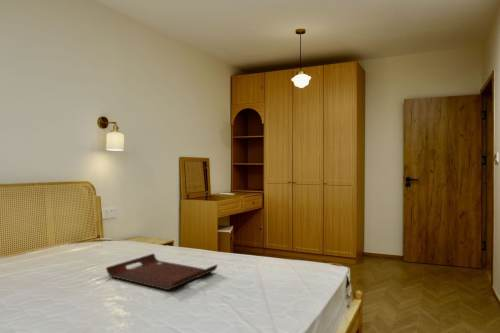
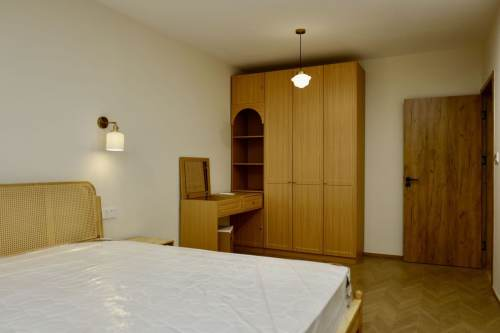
- serving tray (162, 270)
